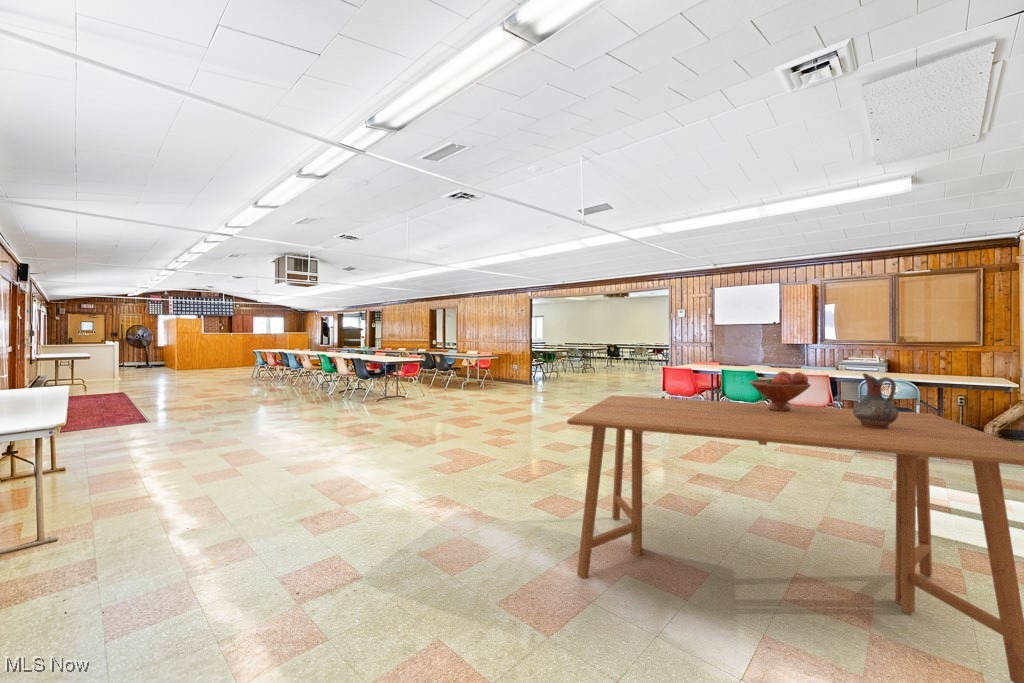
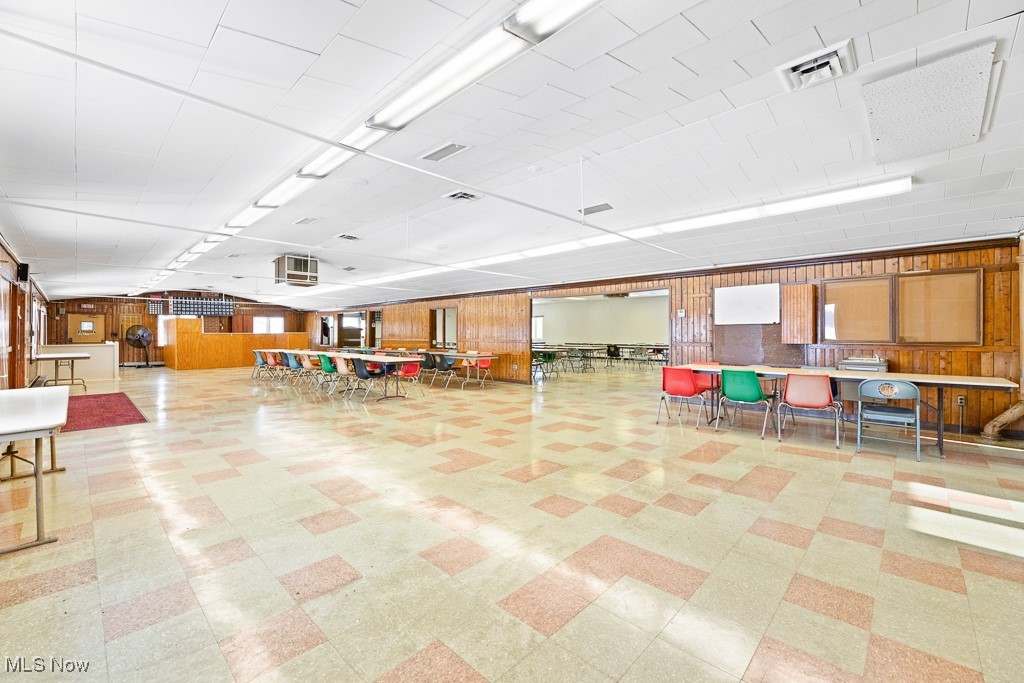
- pitcher (875, 399)
- dining table (759, 444)
- fruit bowl (779, 390)
